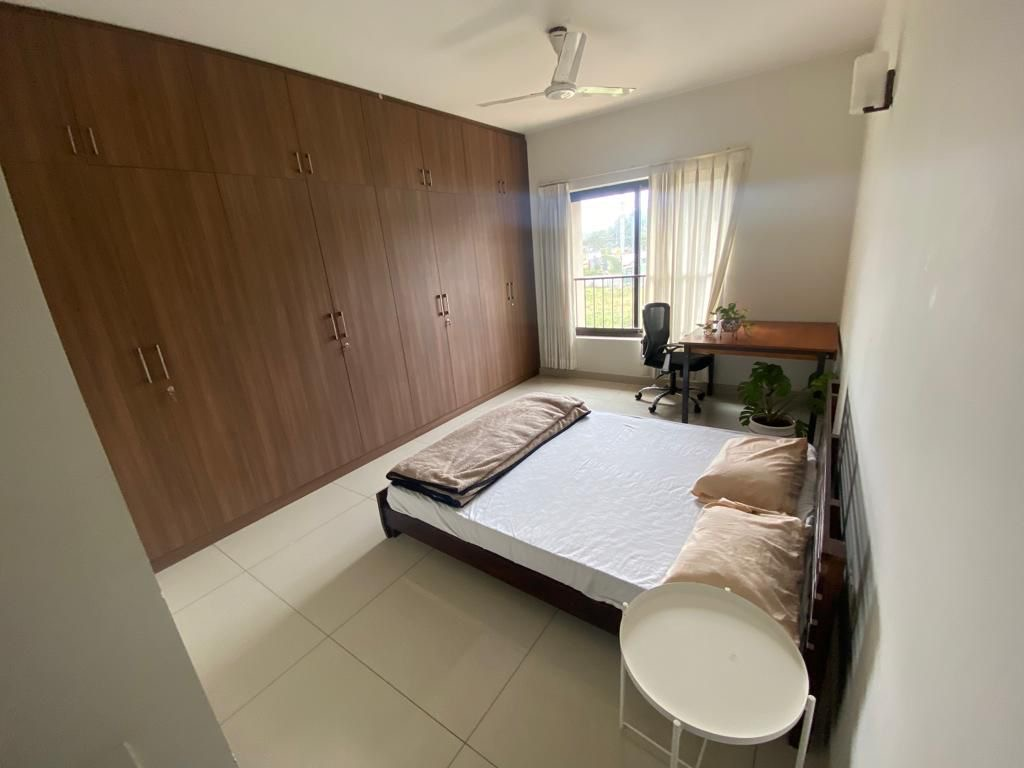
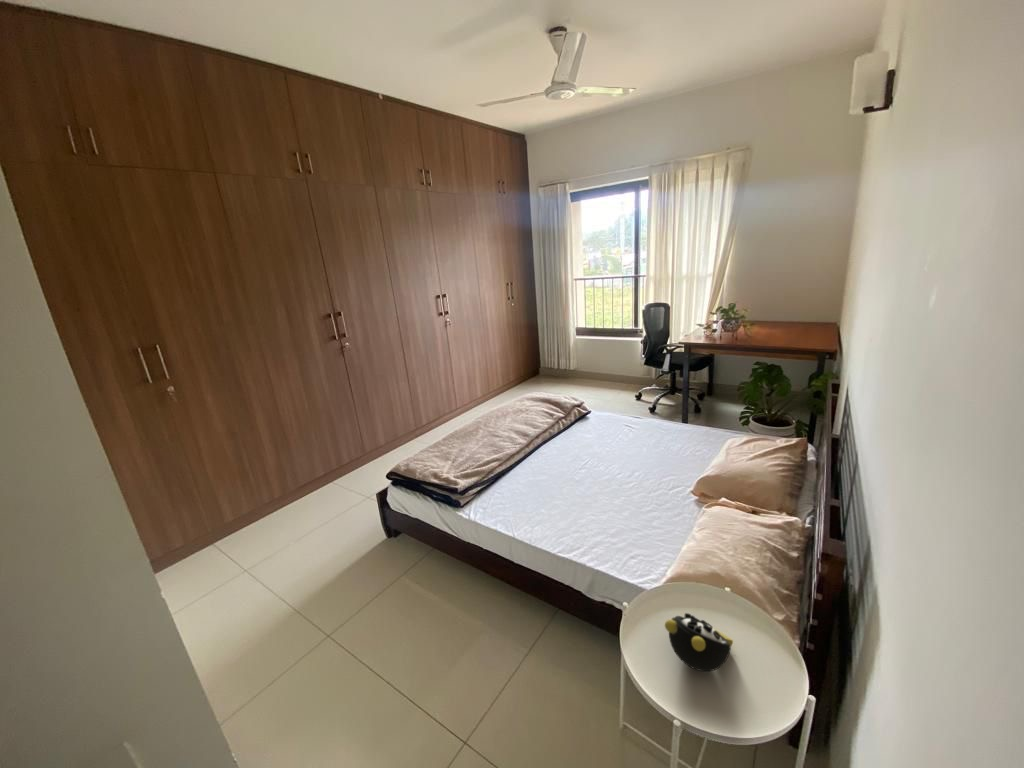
+ alarm clock (700, 637)
